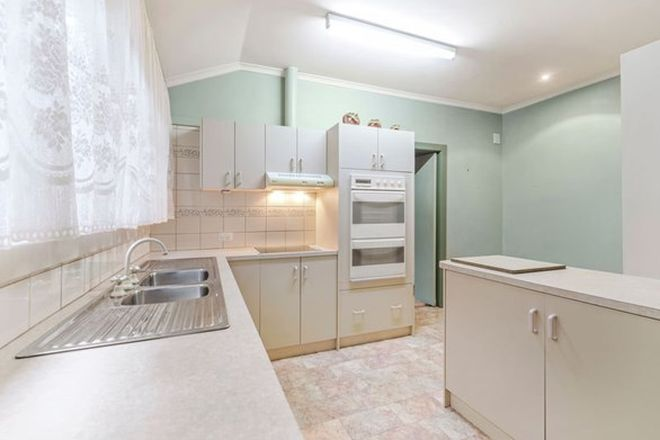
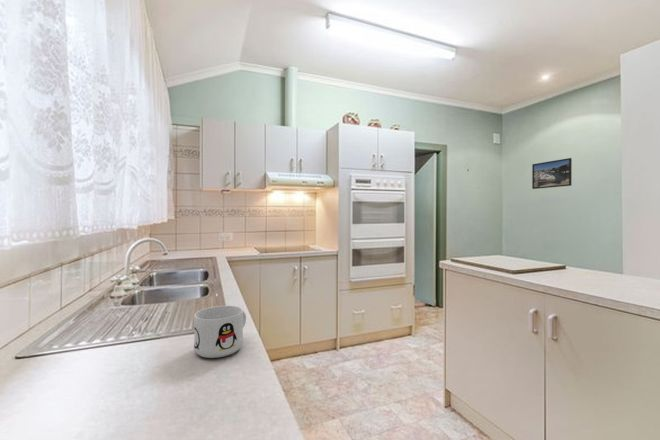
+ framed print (550, 174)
+ mug (225, 327)
